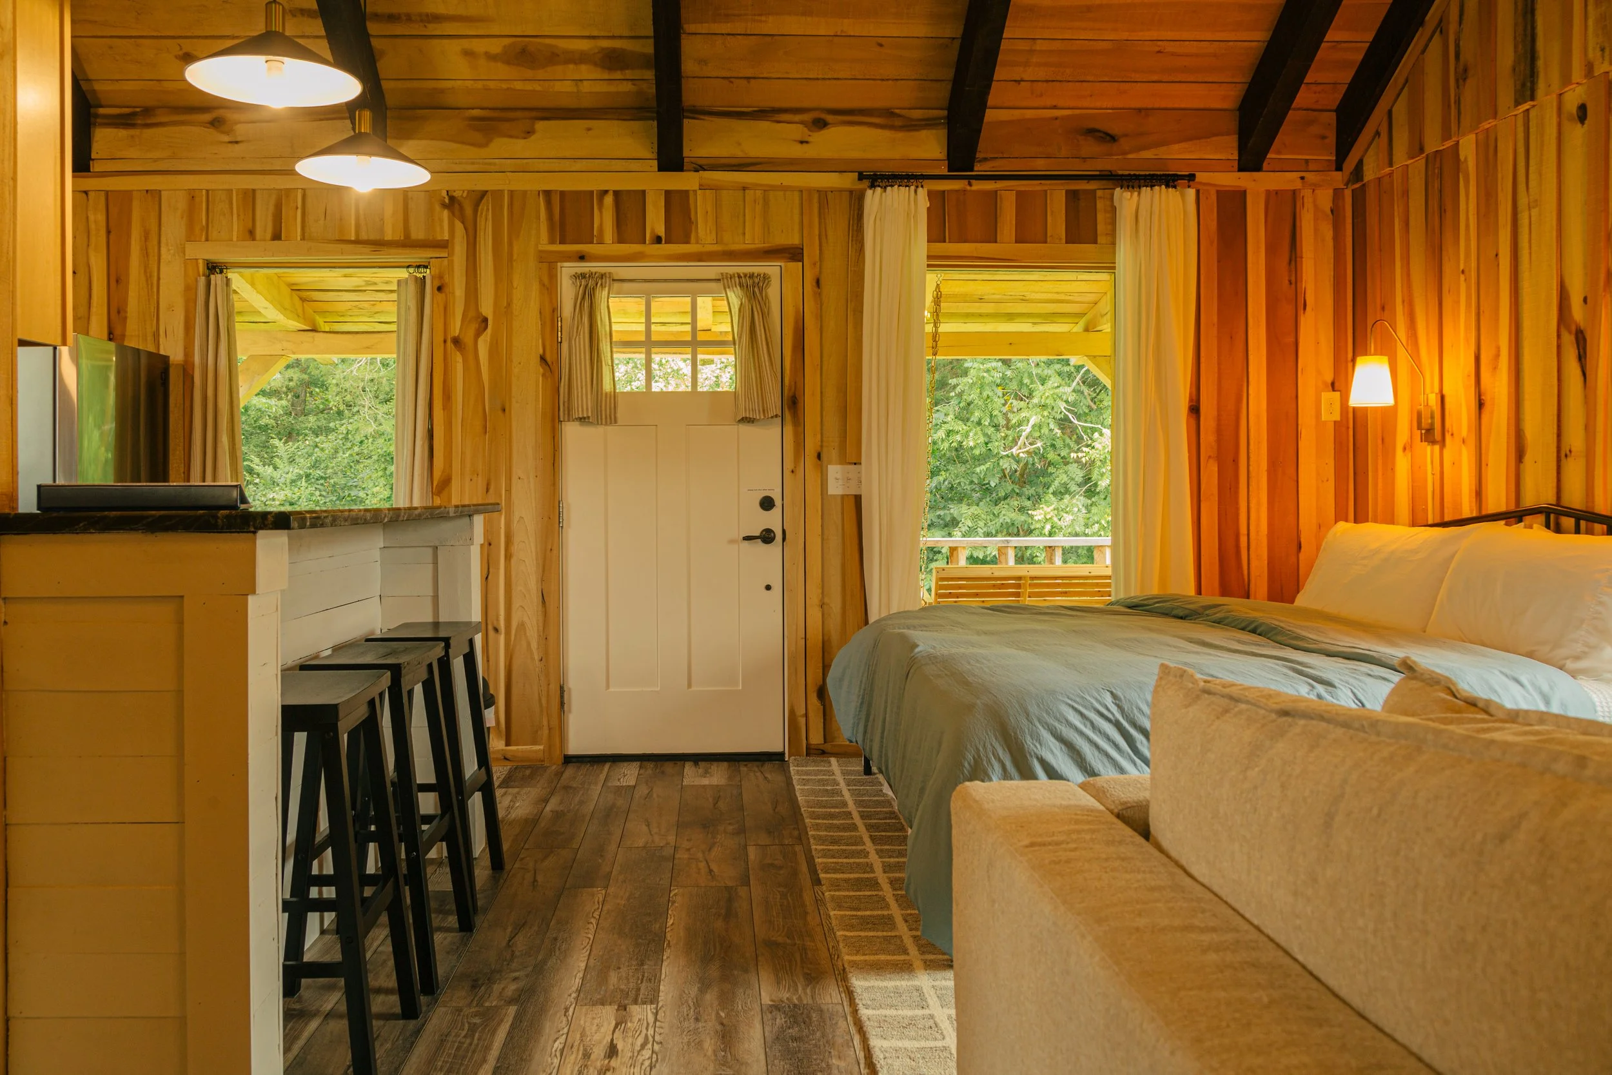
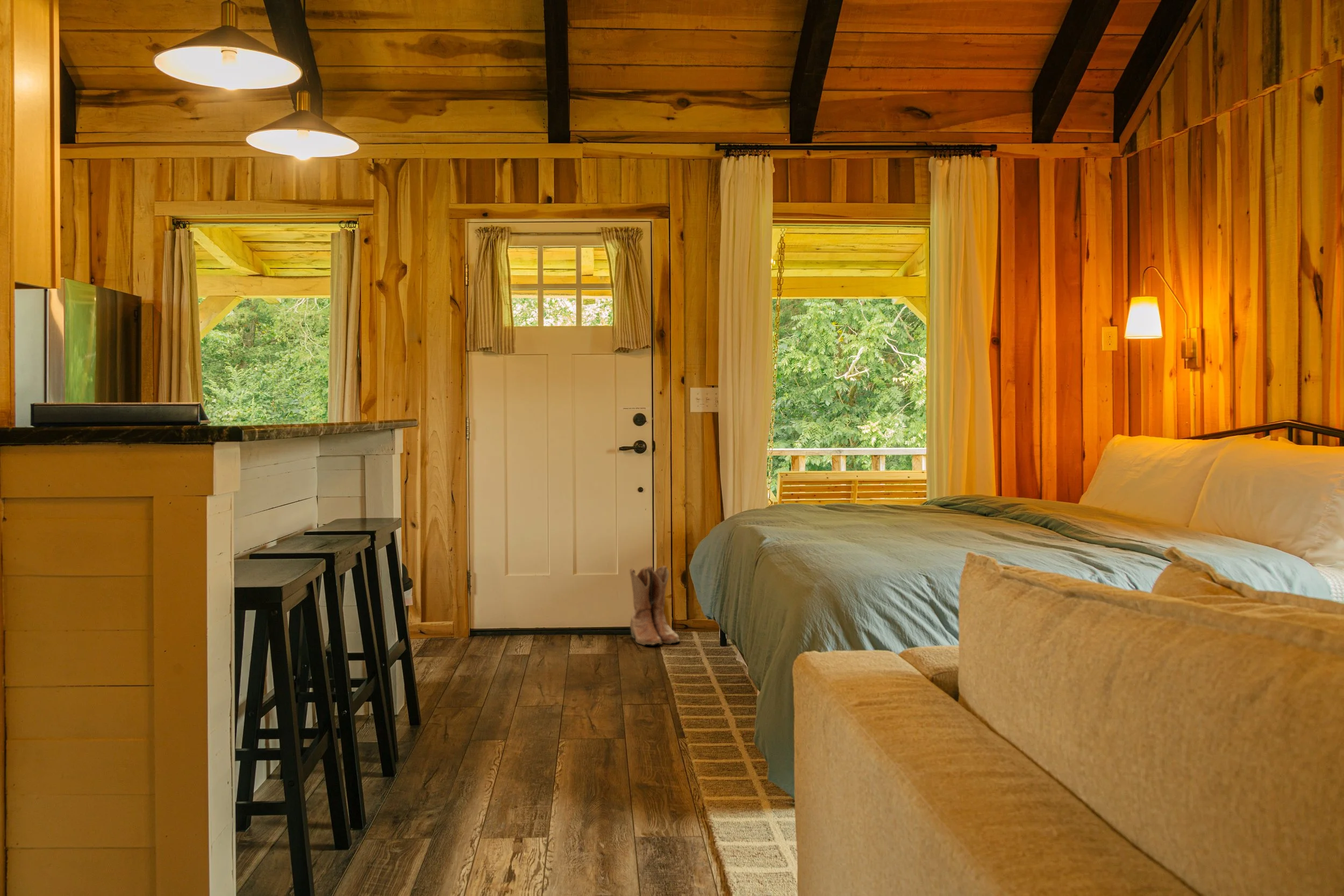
+ boots (654, 603)
